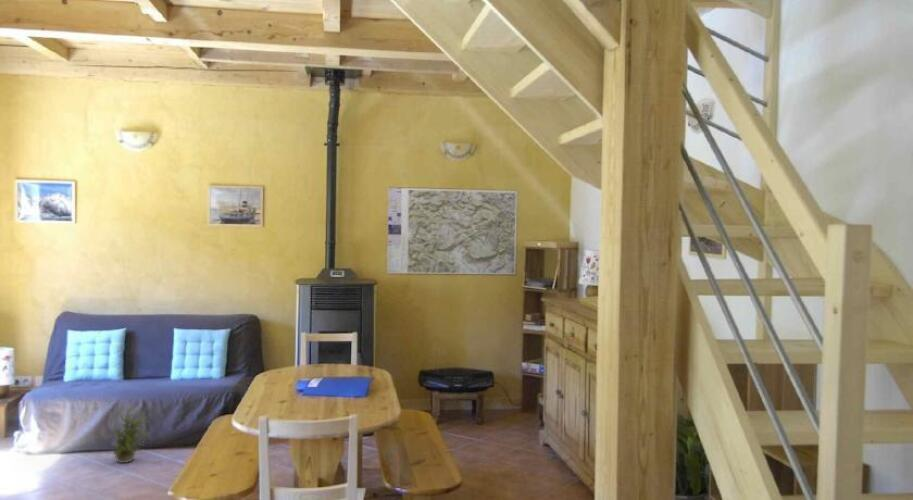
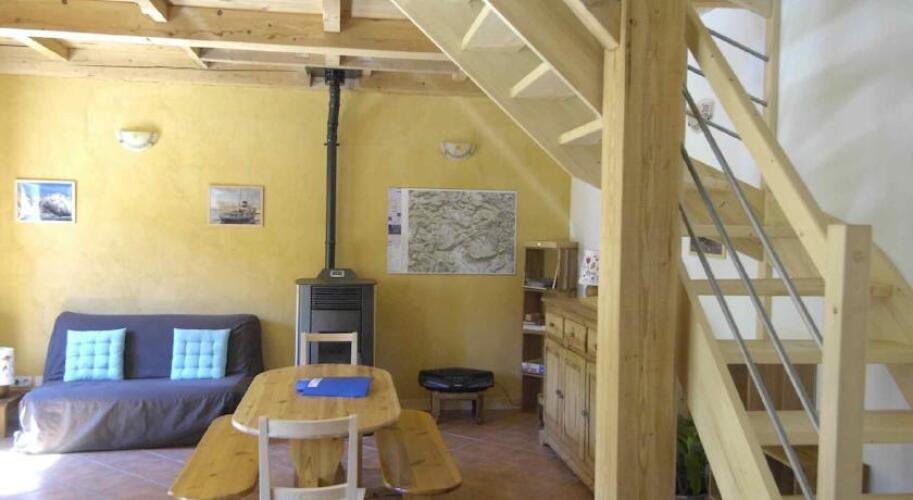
- potted plant (130, 432)
